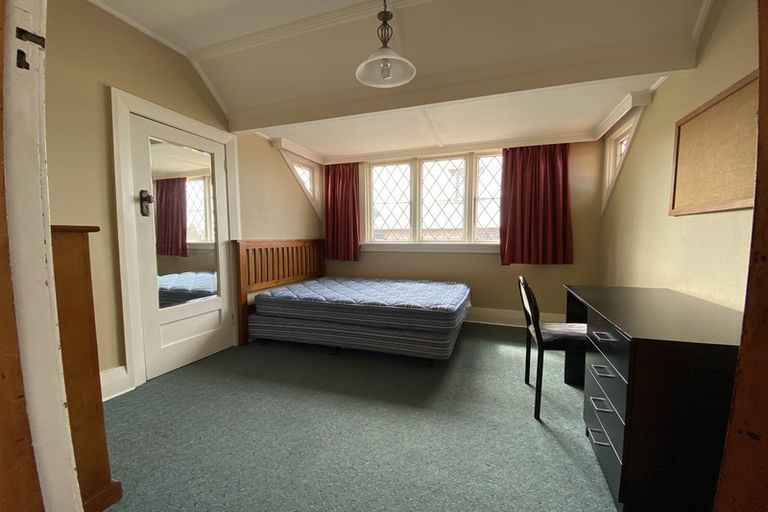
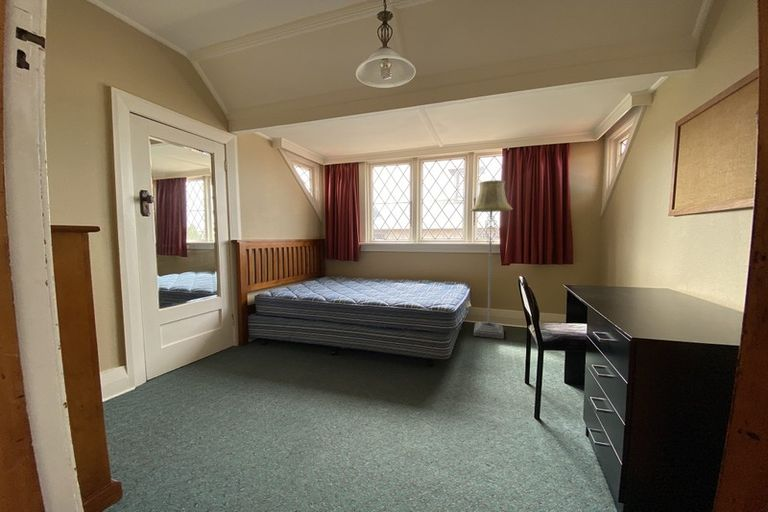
+ floor lamp (490, 259)
